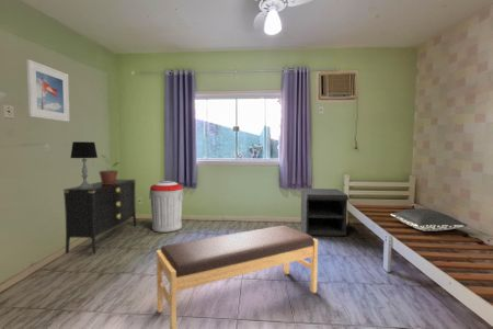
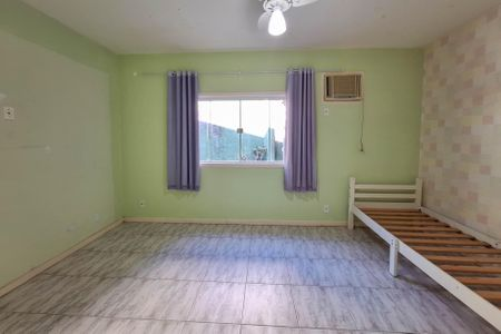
- pillow (425, 219)
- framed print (49, 93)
- dresser (105, 211)
- table lamp (84, 164)
- nightstand (322, 211)
- bench (241, 270)
- trash can (167, 204)
- potted plant (110, 170)
